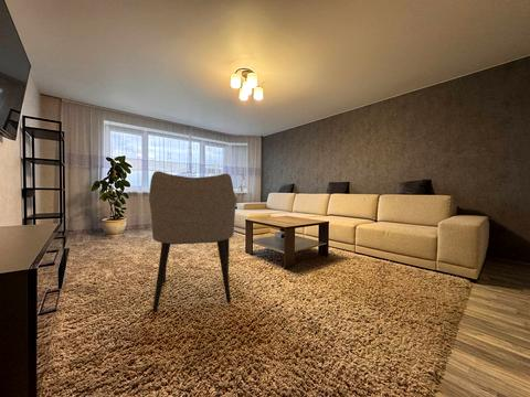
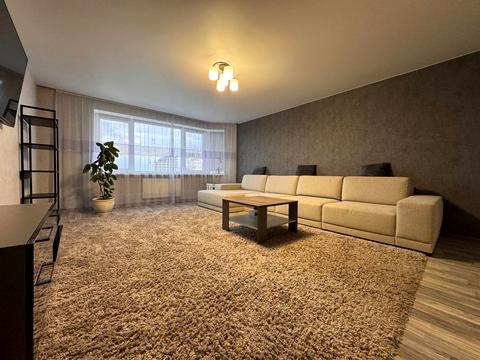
- armchair (194, 235)
